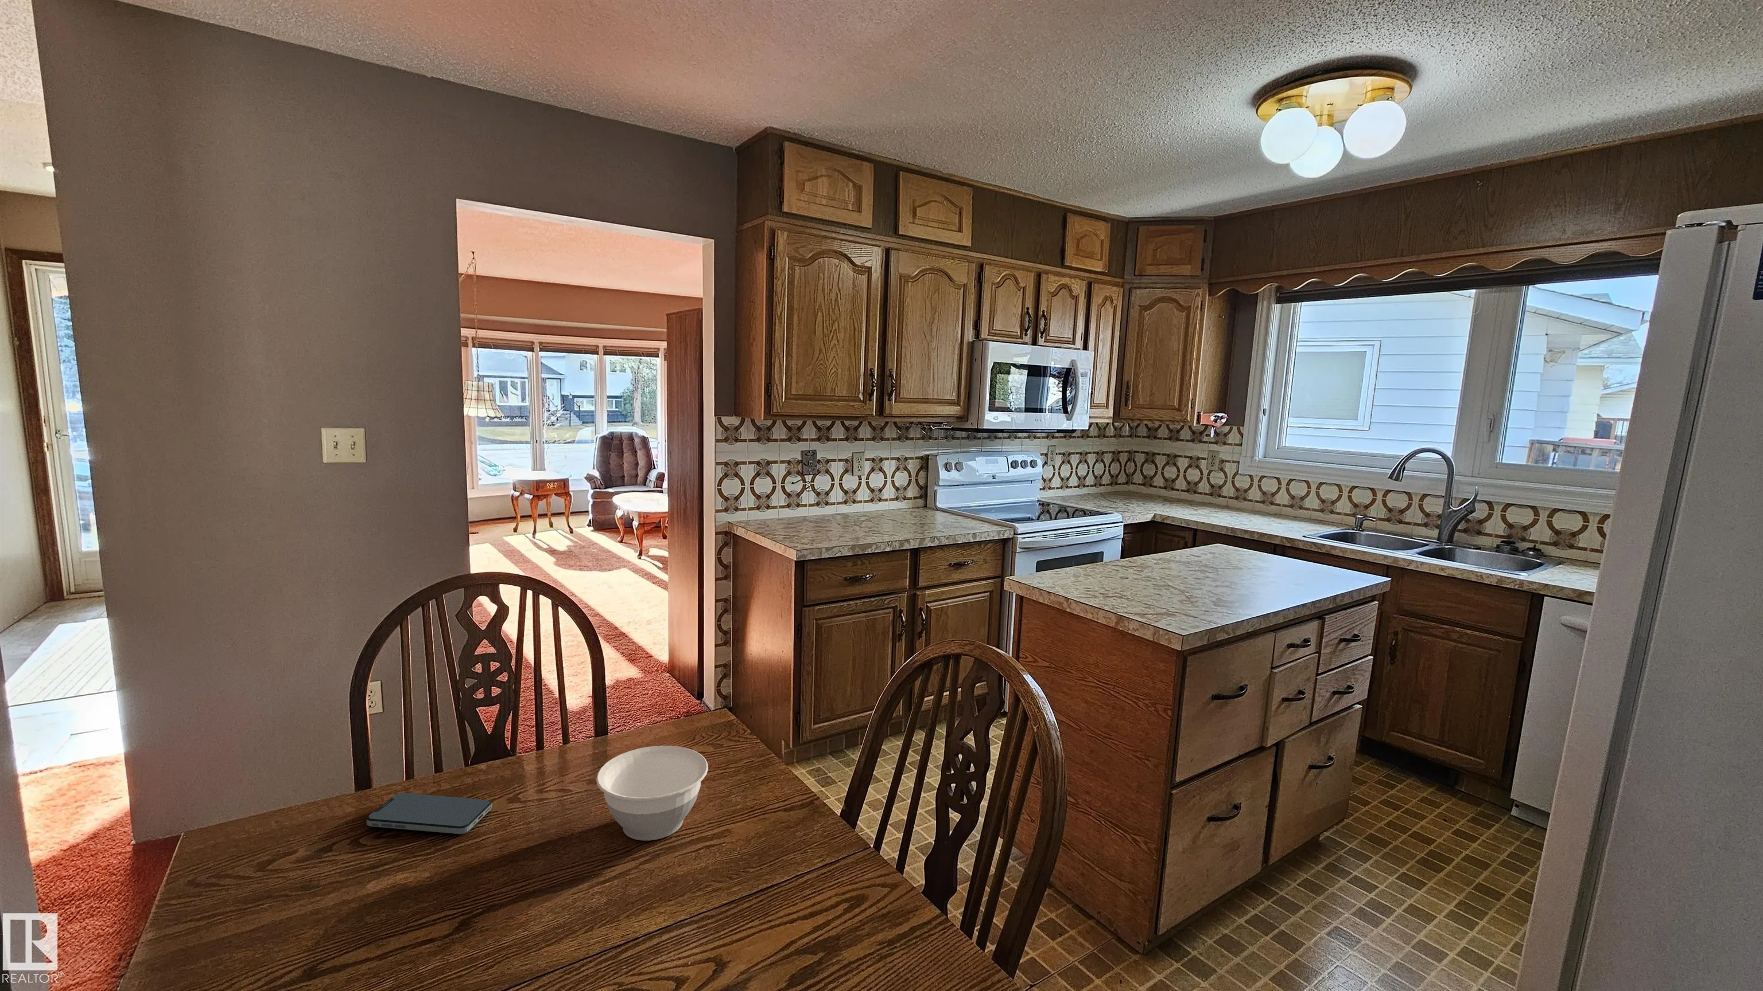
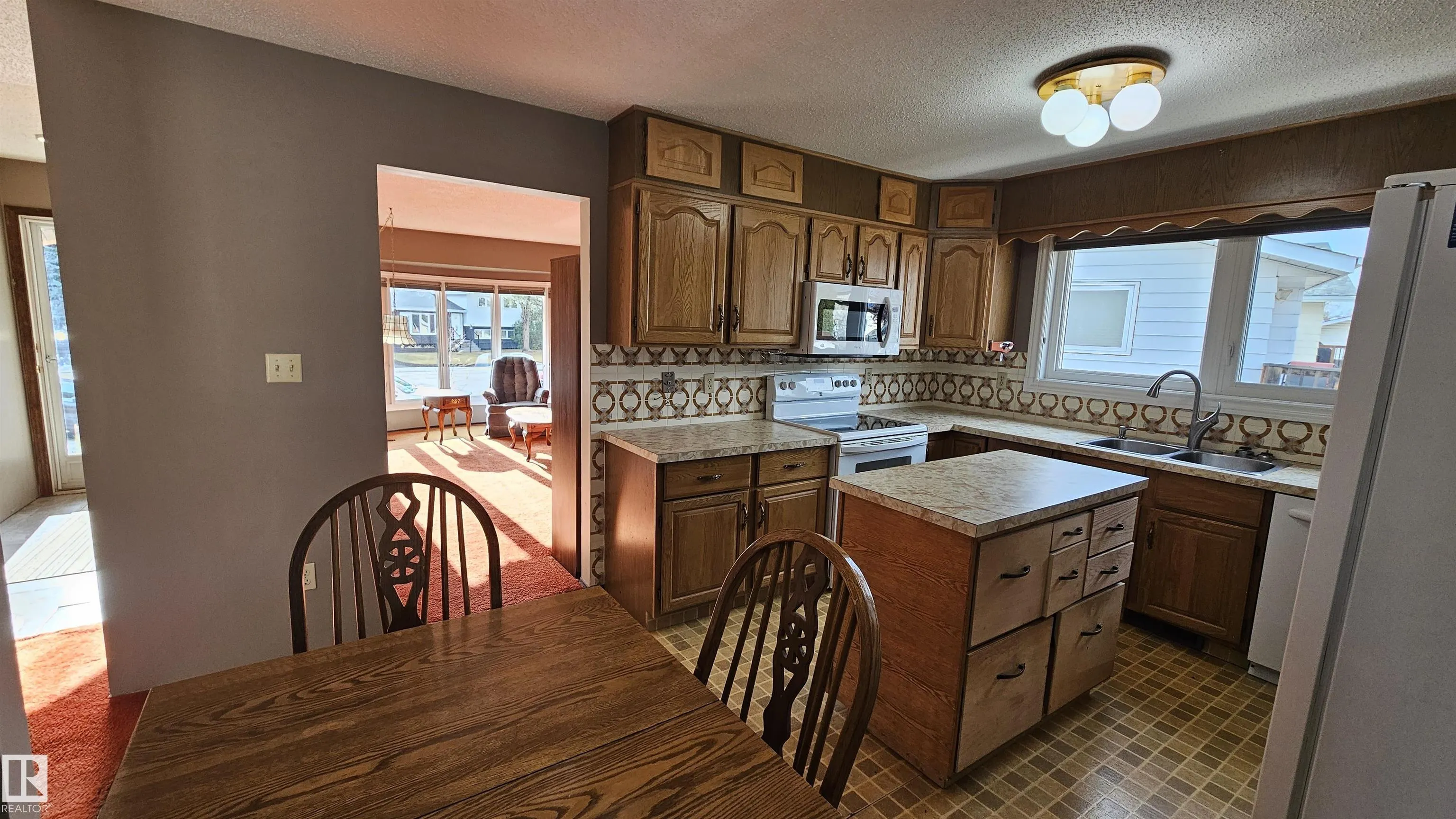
- smartphone (430, 812)
- bowl (653, 796)
